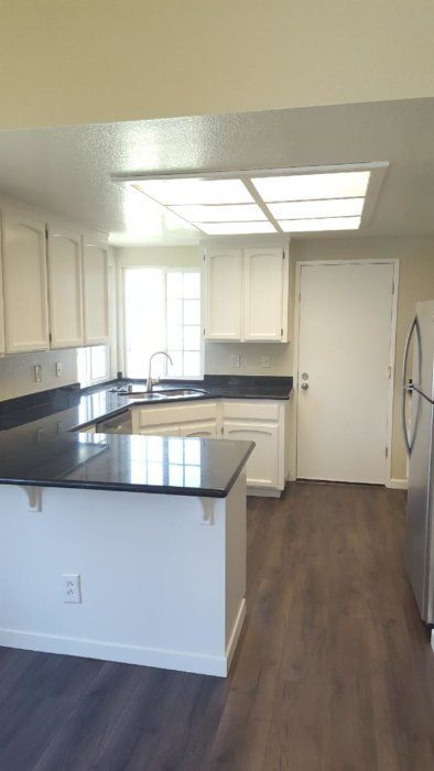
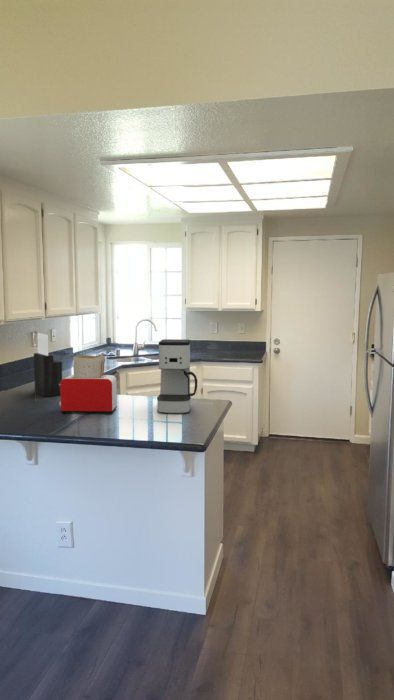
+ coffee maker (177, 375)
+ toaster (86, 383)
+ knife block (49, 363)
